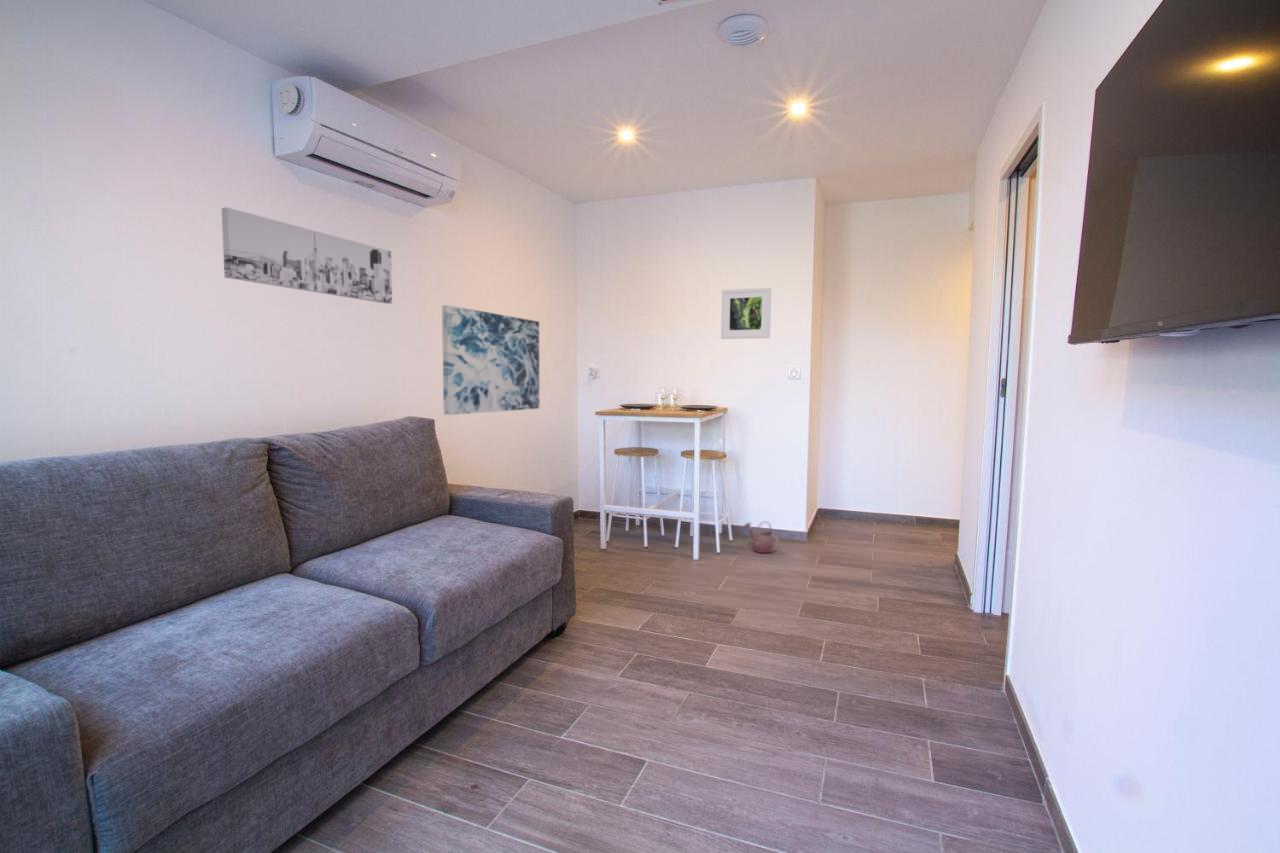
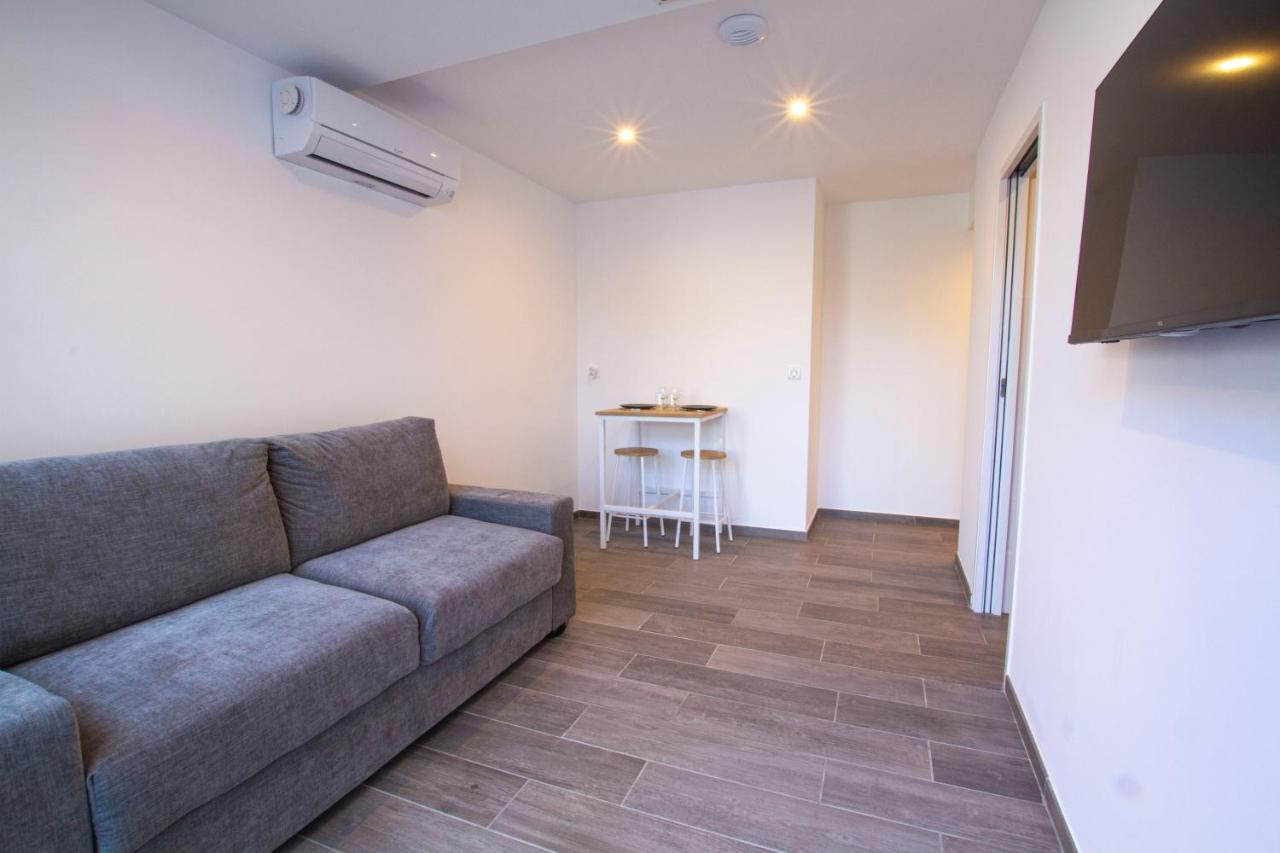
- wall art (496, 363)
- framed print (745, 313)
- wall art (318, 262)
- watering can (760, 535)
